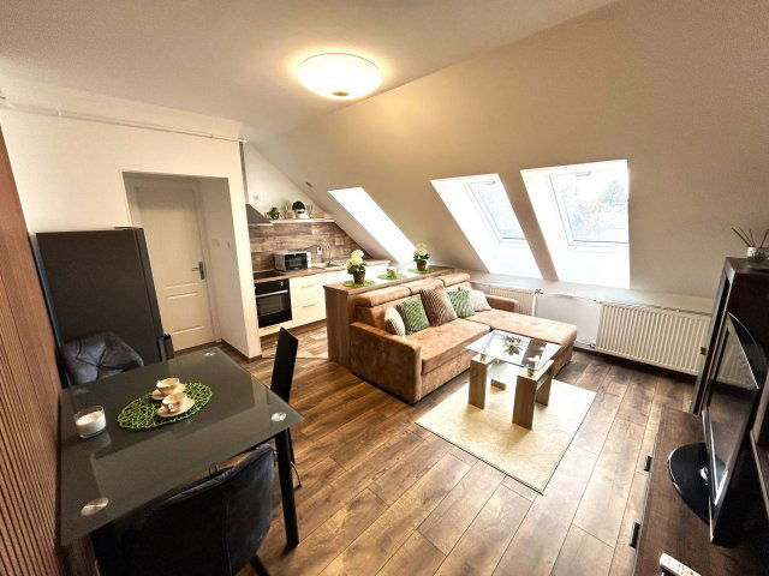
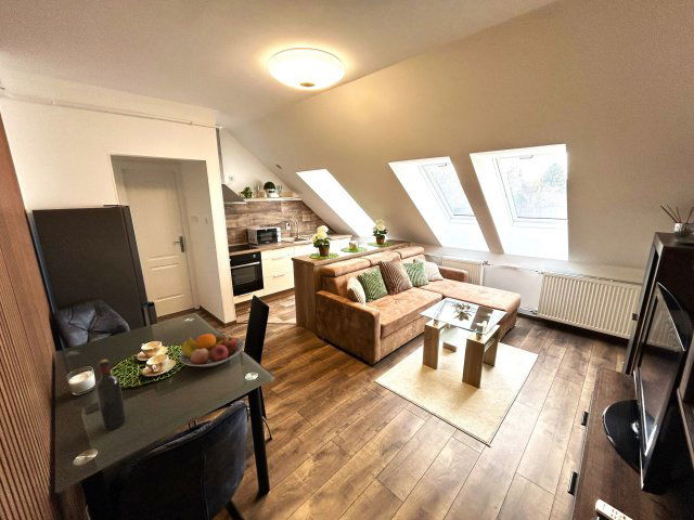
+ fruit bowl (213, 347)
+ wine bottle (108, 392)
